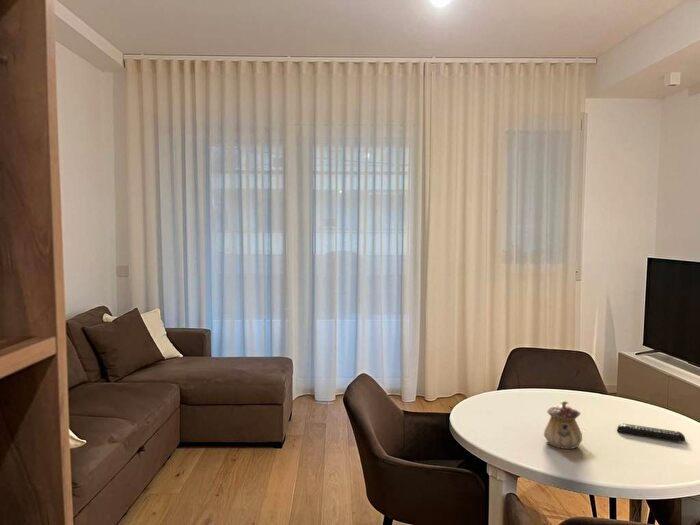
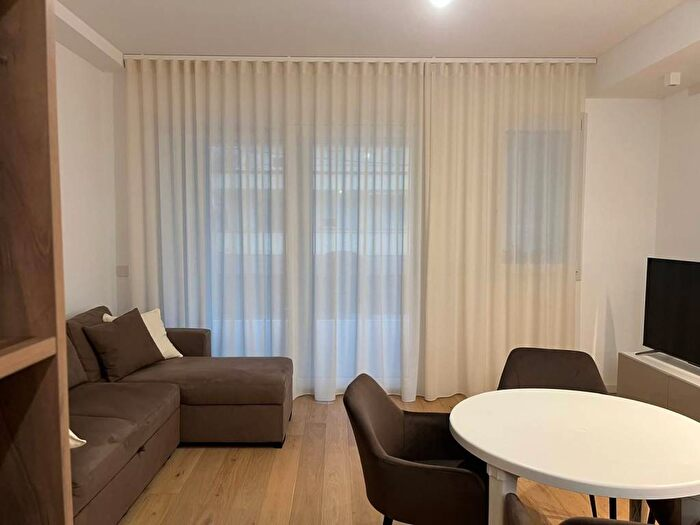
- remote control (650, 432)
- teapot (563, 421)
